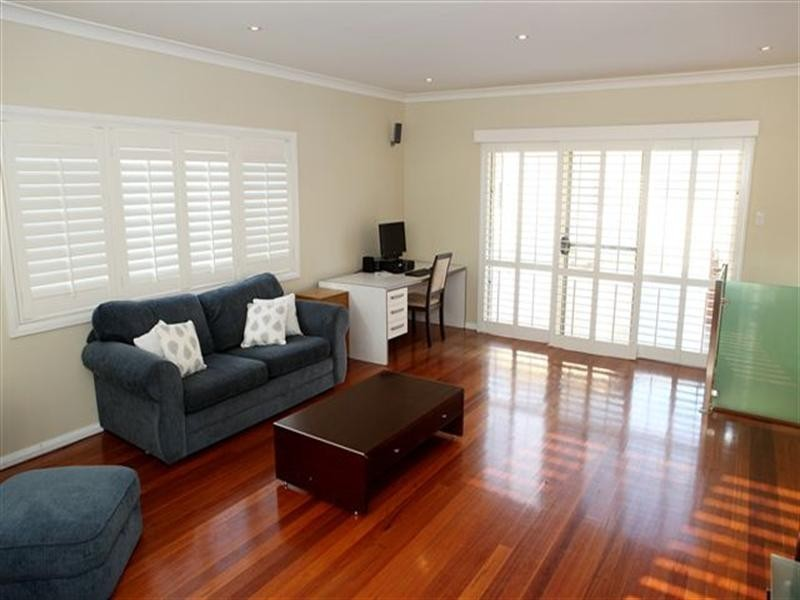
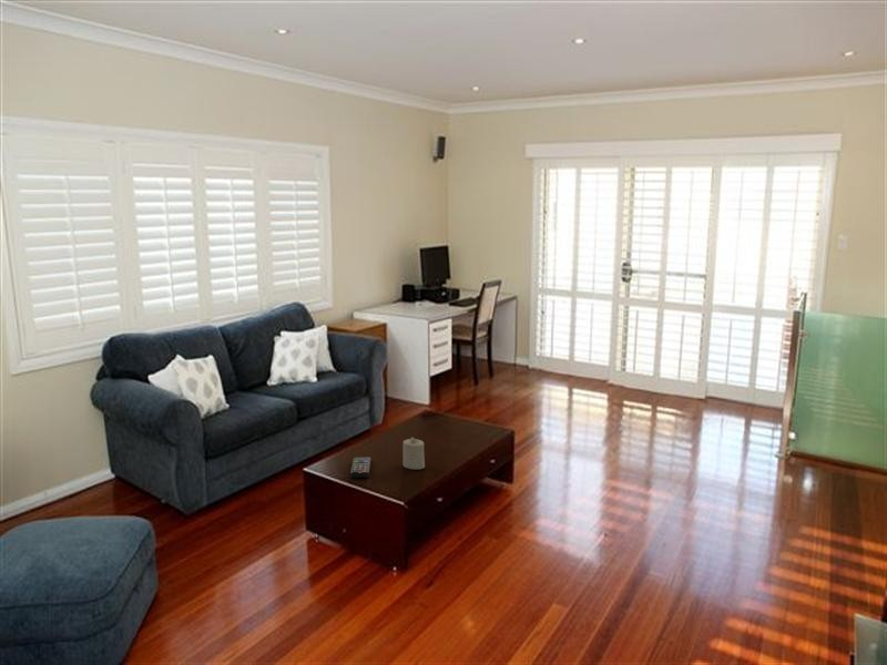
+ remote control (360, 467)
+ candle (414, 451)
